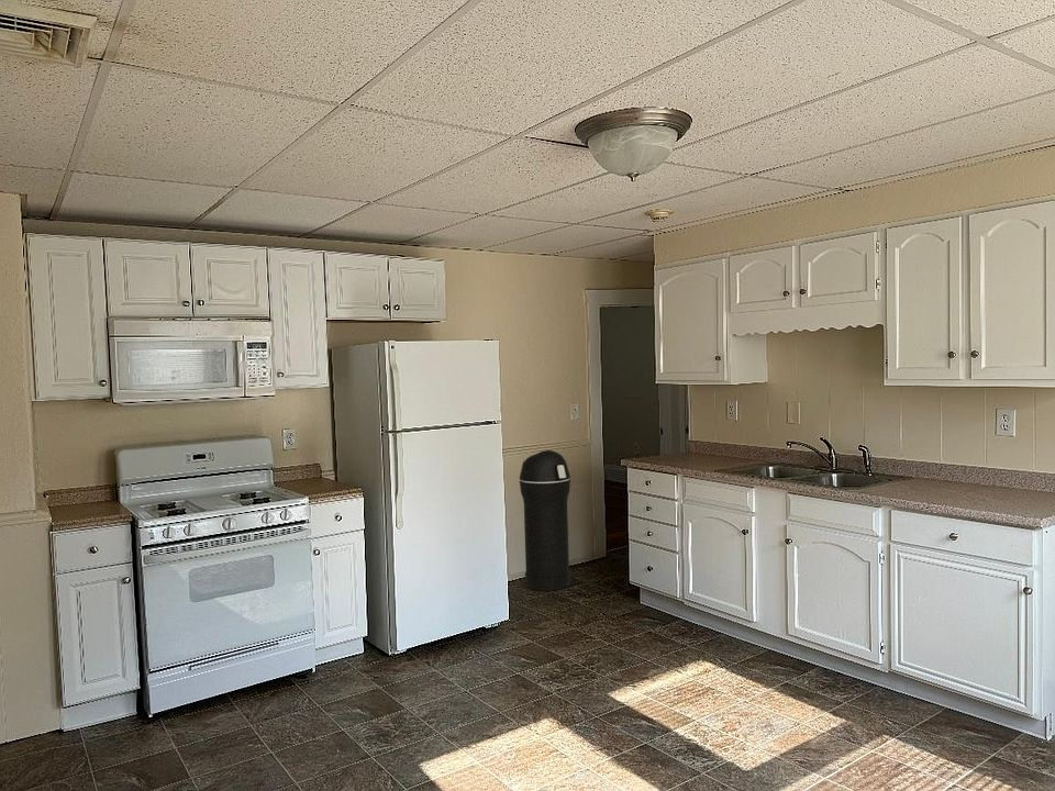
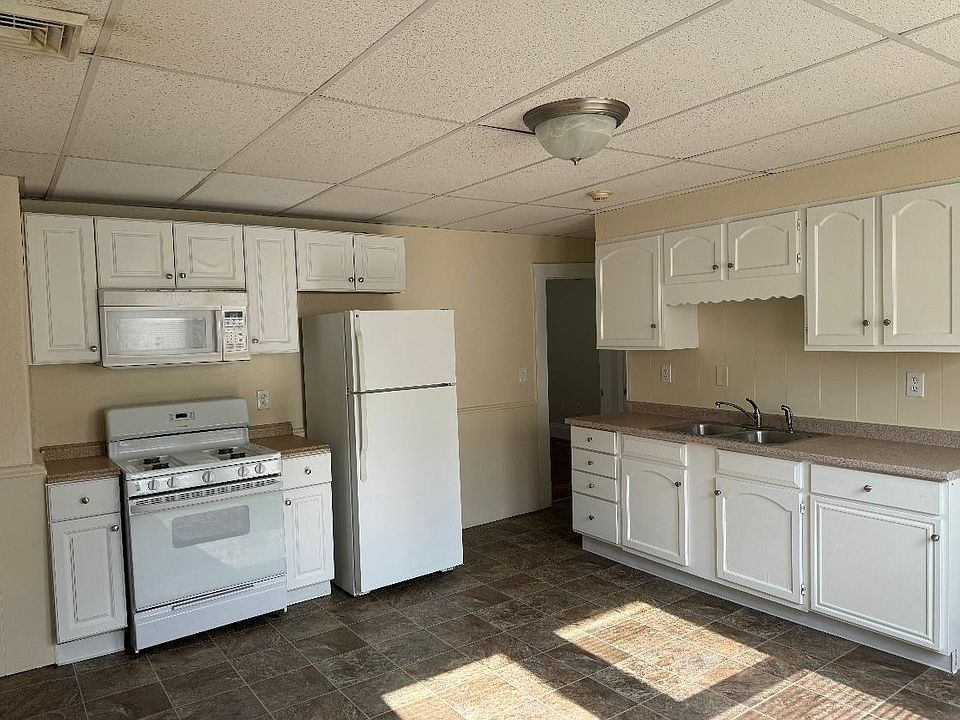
- trash can (546, 517)
